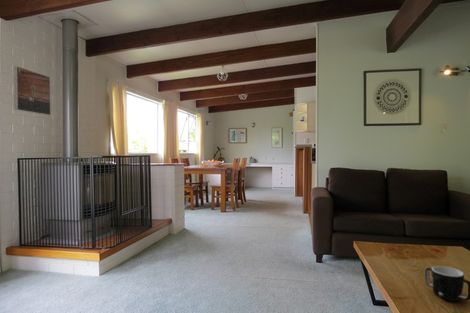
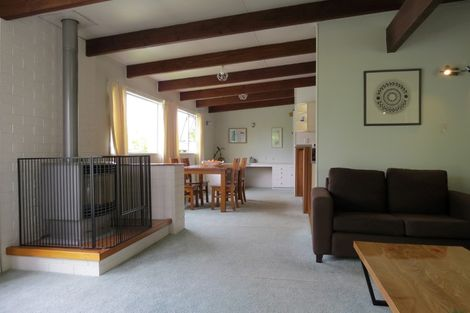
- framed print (33, 92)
- mug (447, 283)
